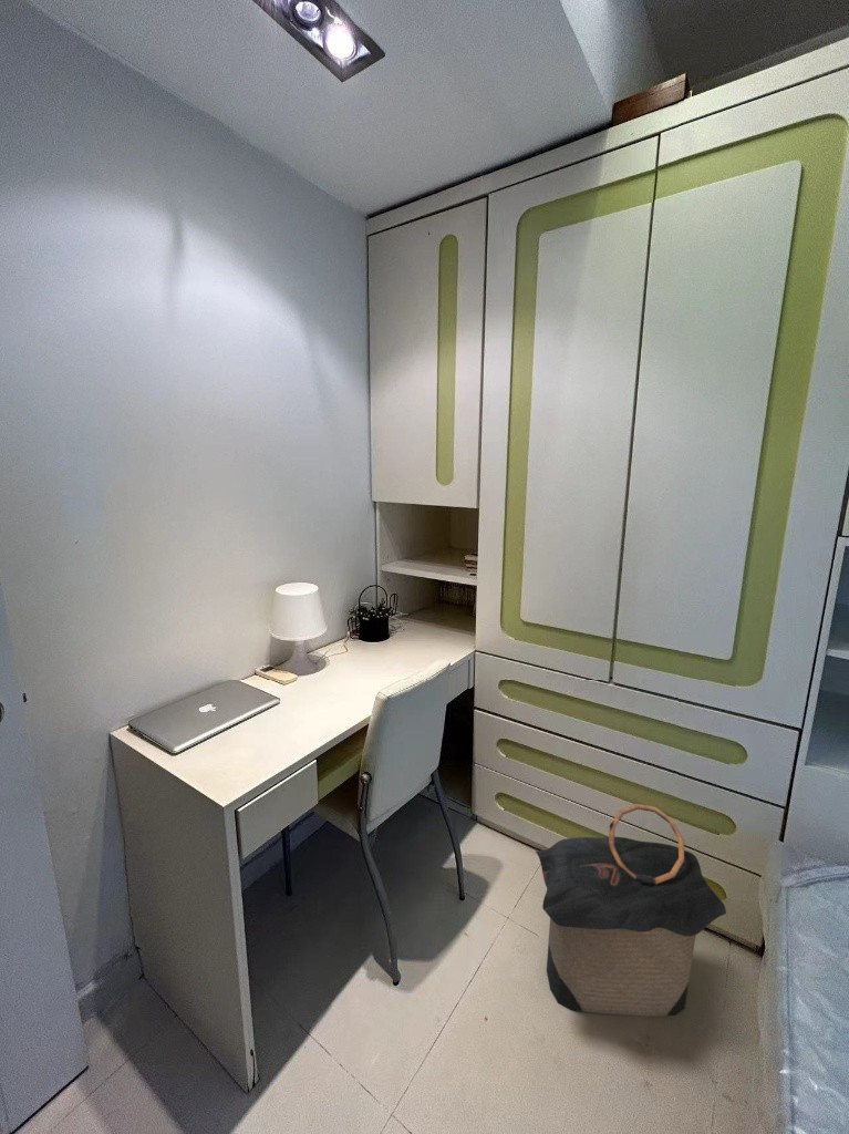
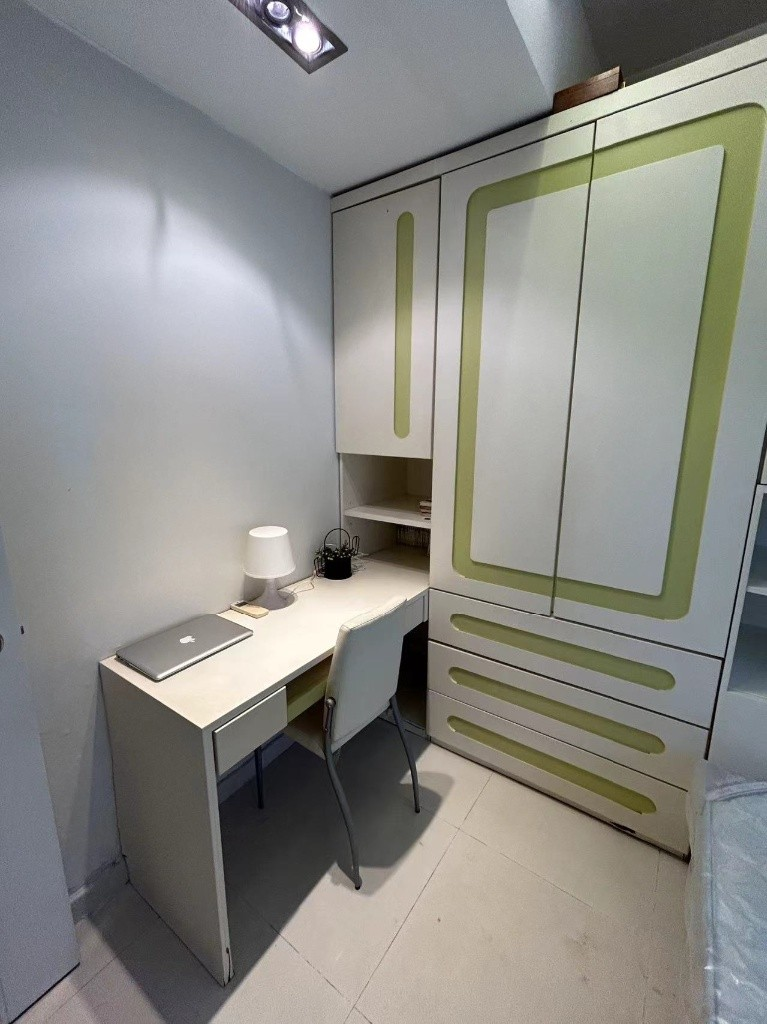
- laundry hamper (620, 907)
